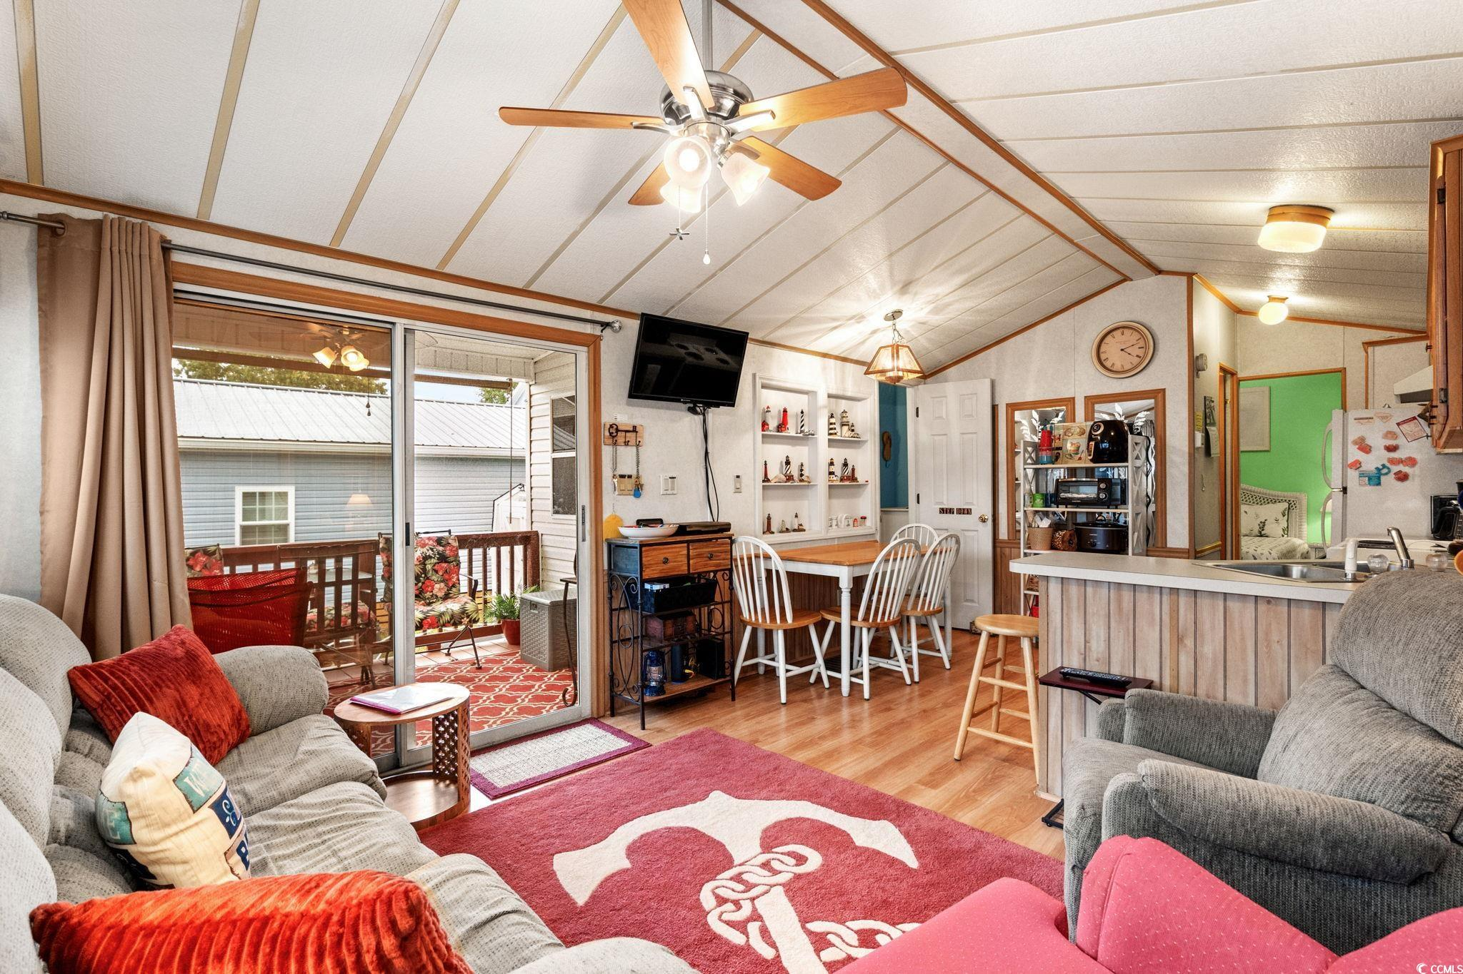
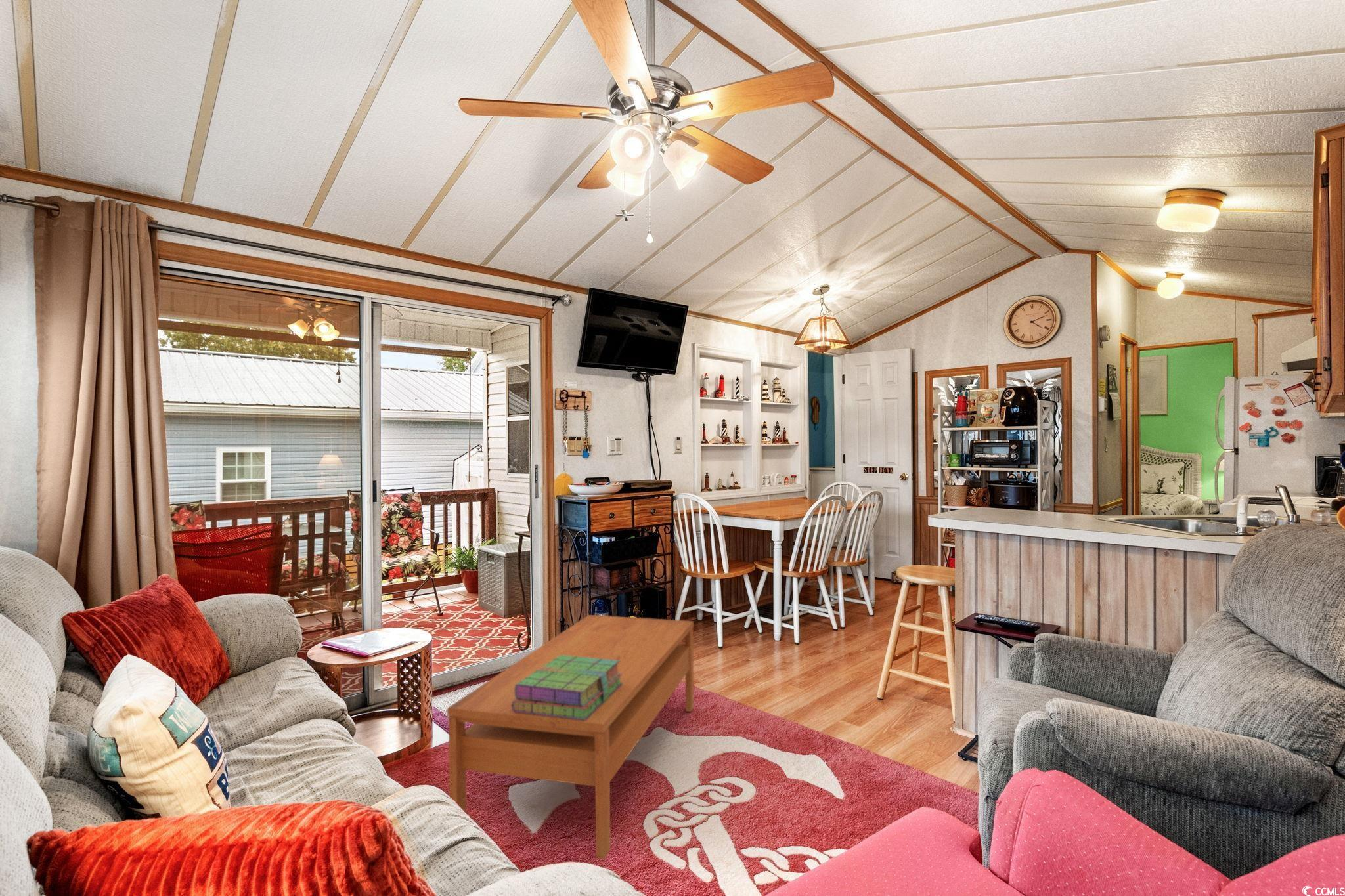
+ stack of books (569, 683)
+ coffee table (596, 710)
